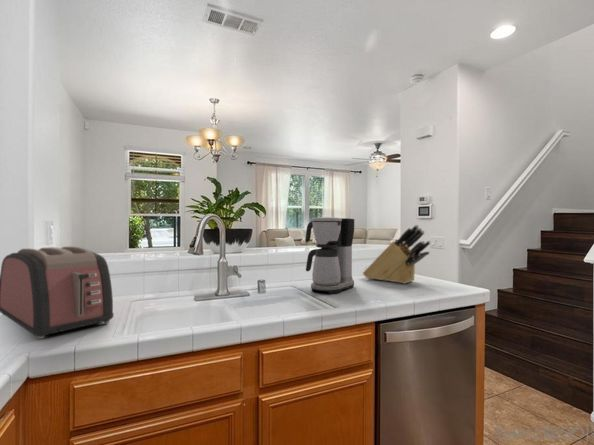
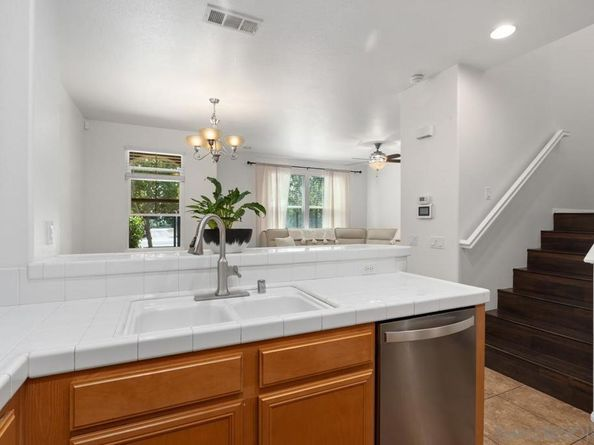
- toaster (55, 283)
- coffee maker (329, 252)
- knife block (395, 252)
